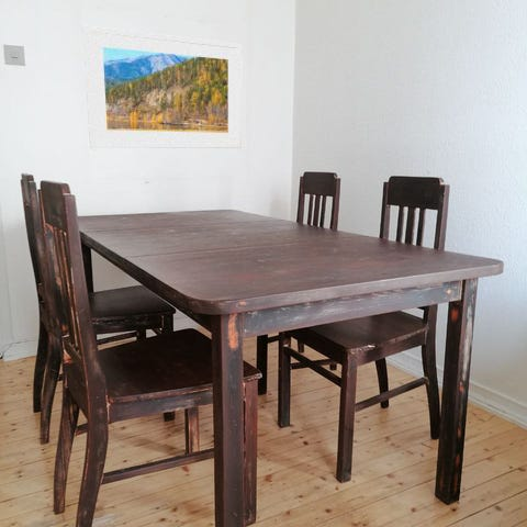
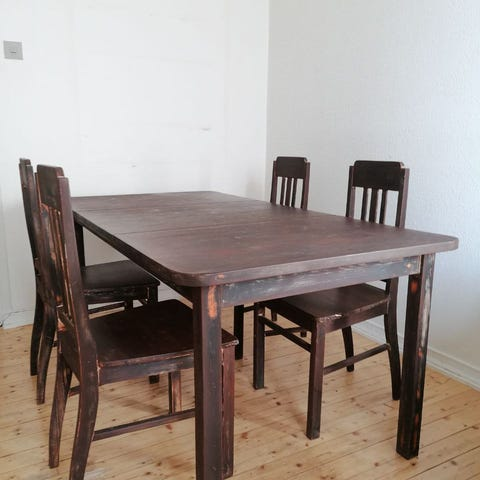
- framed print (169, 92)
